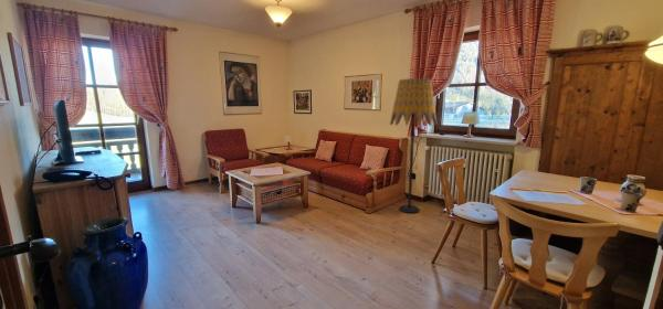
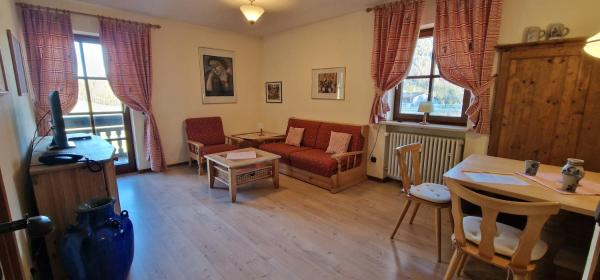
- floor lamp (411, 147)
